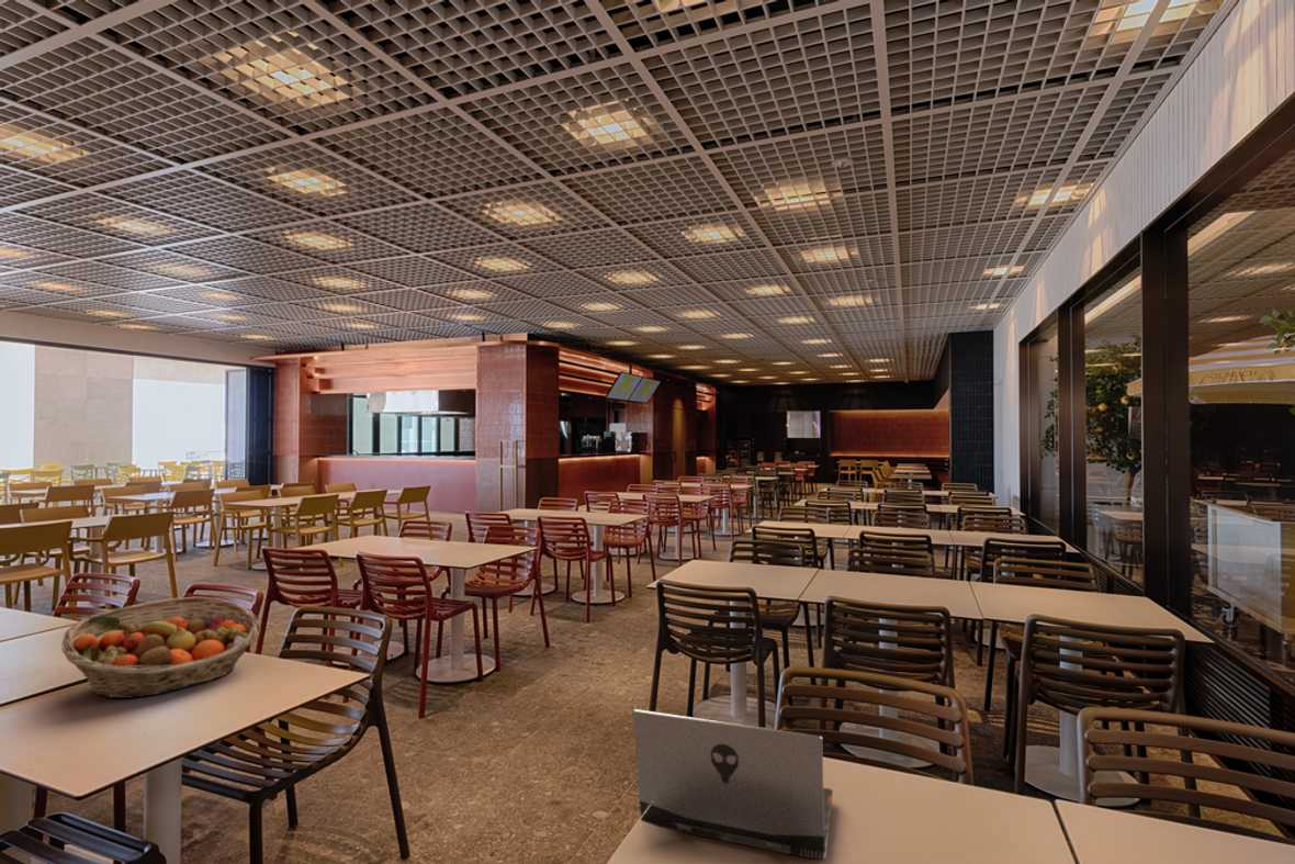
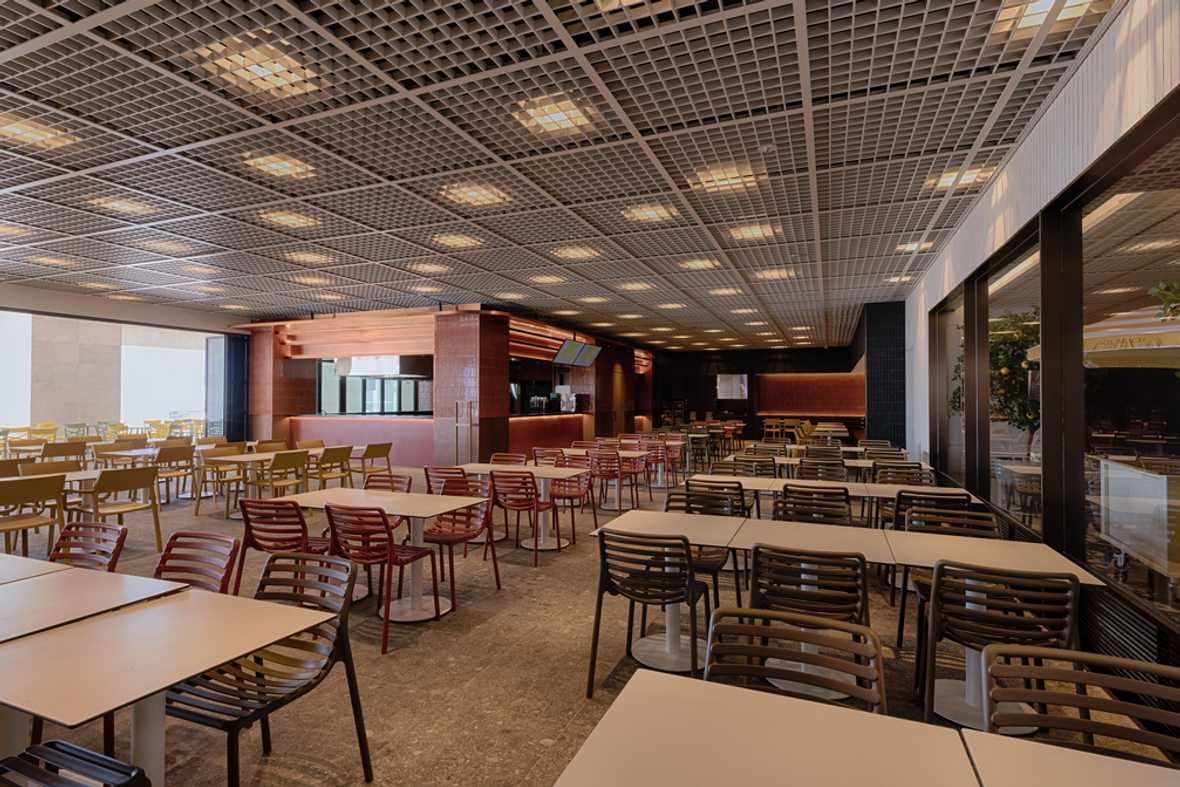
- fruit basket (167, 643)
- laptop computer (737, 755)
